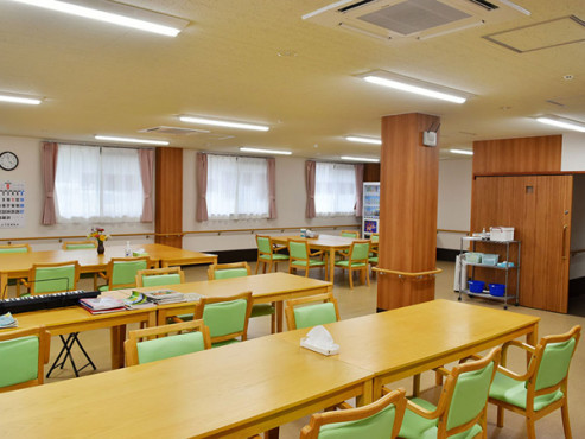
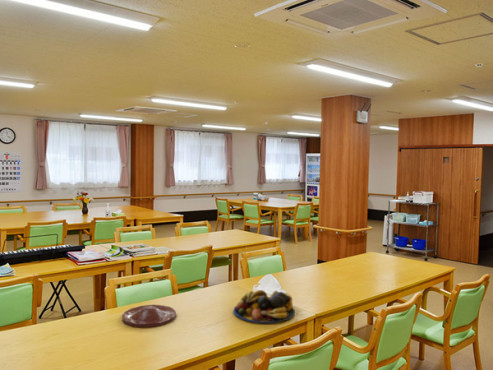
+ plate (149, 311)
+ fruit bowl (263, 300)
